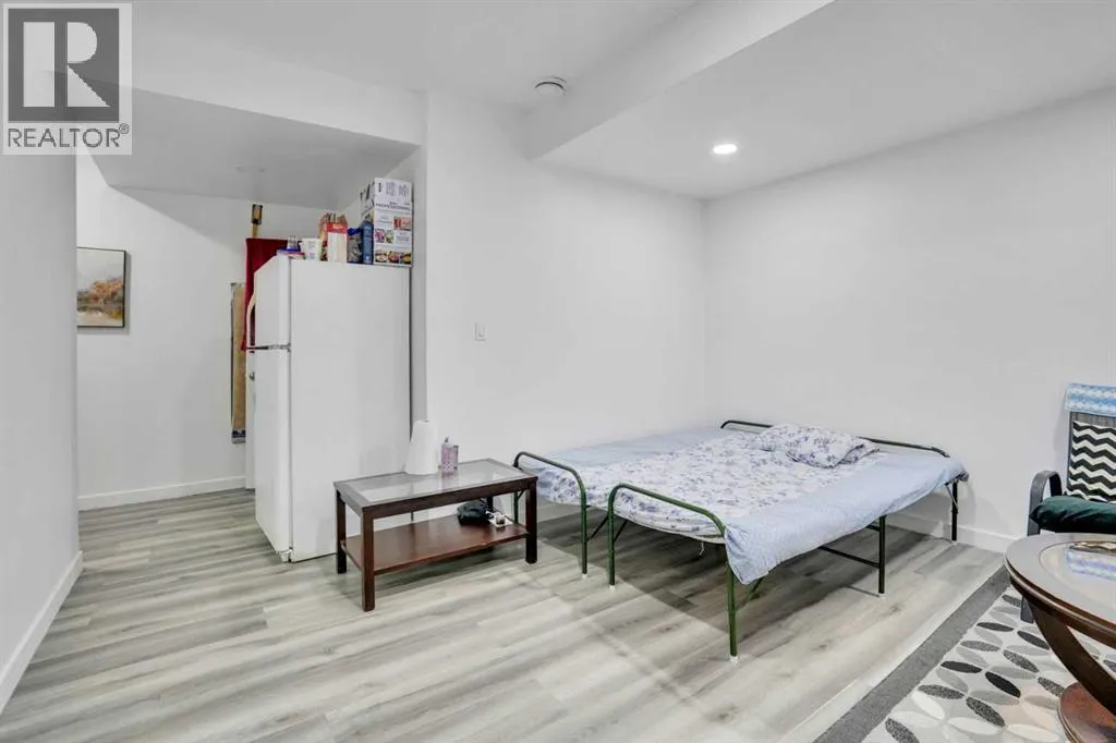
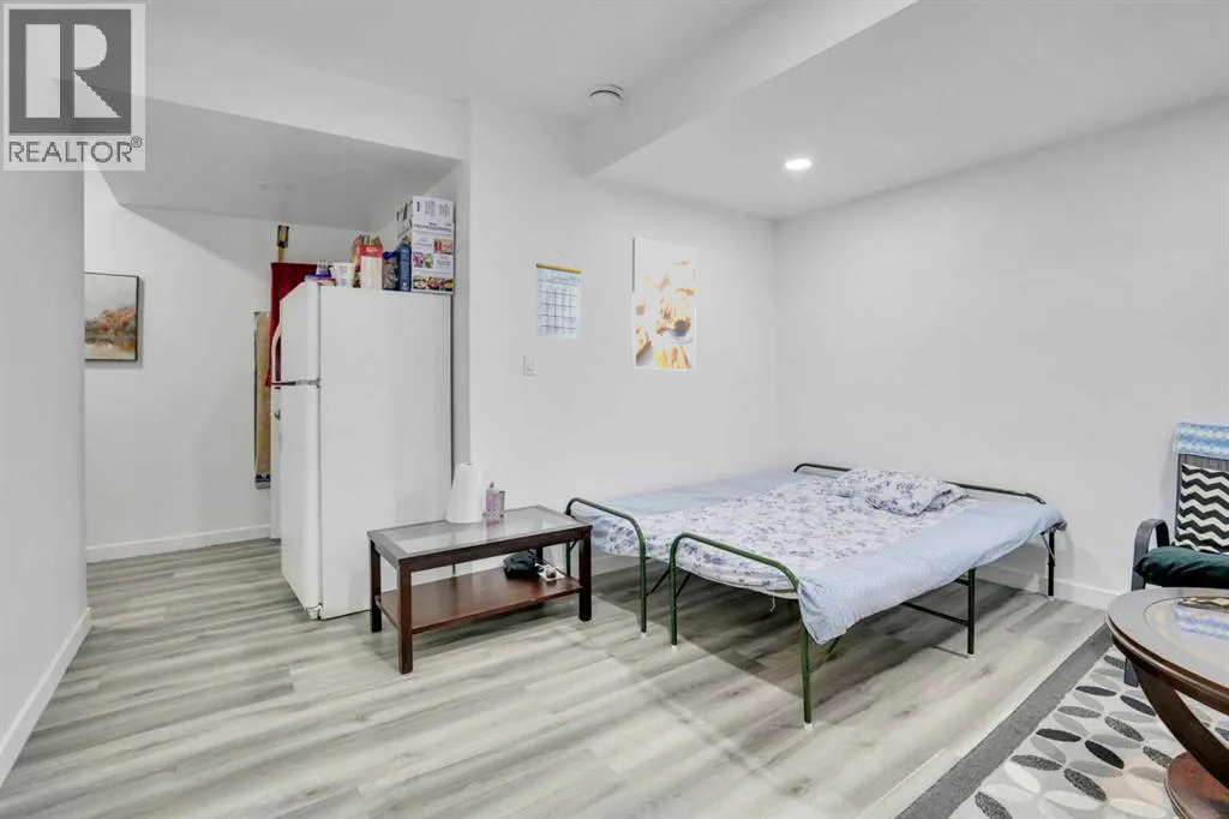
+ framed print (665, 306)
+ calendar (558, 293)
